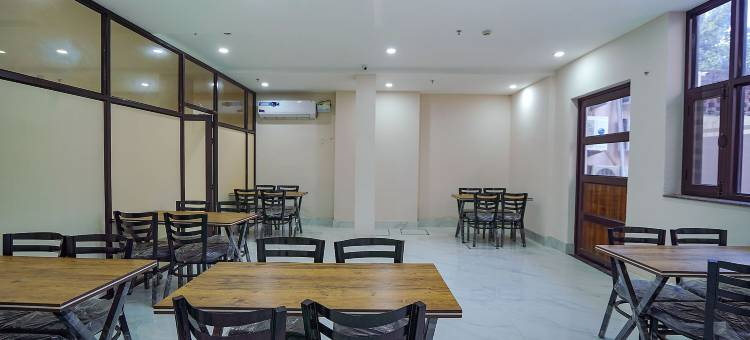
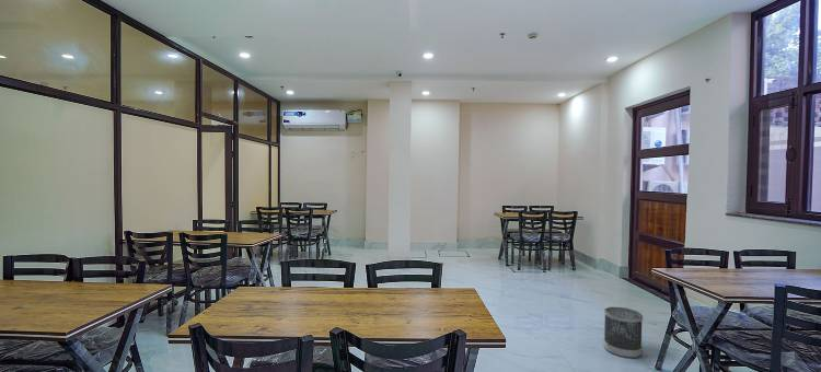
+ wastebasket (622, 330)
